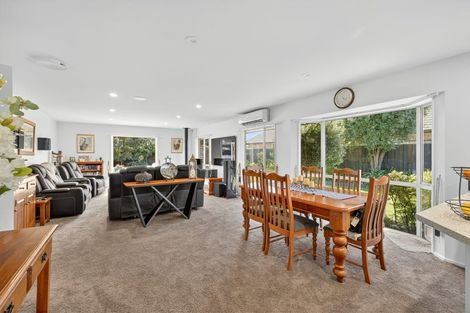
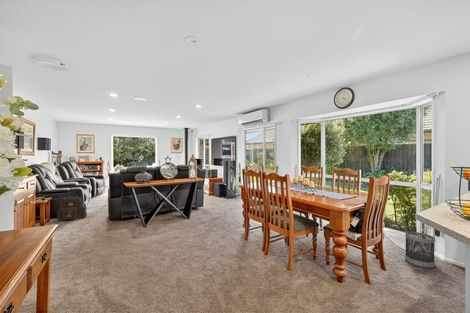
+ backpack (72, 207)
+ wastebasket (419, 249)
